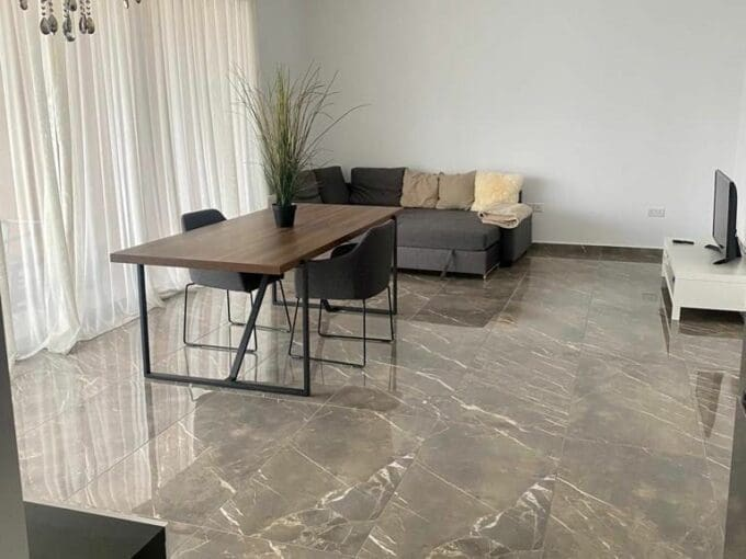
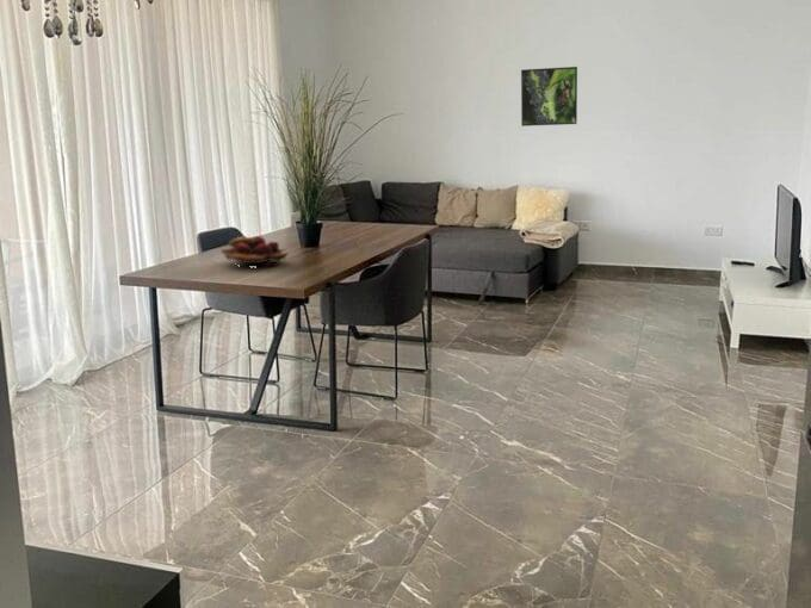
+ fruit basket (253, 249)
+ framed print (549, 97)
